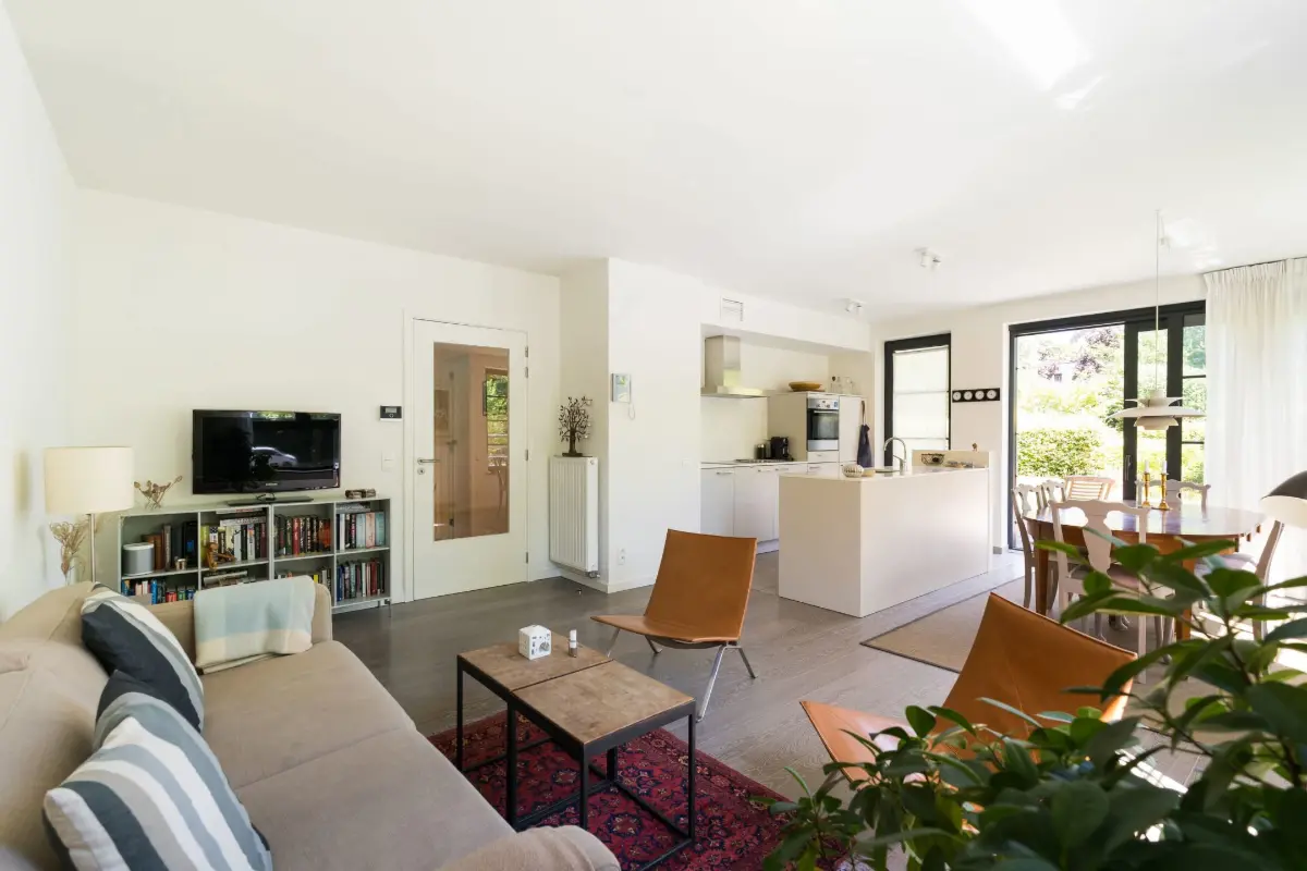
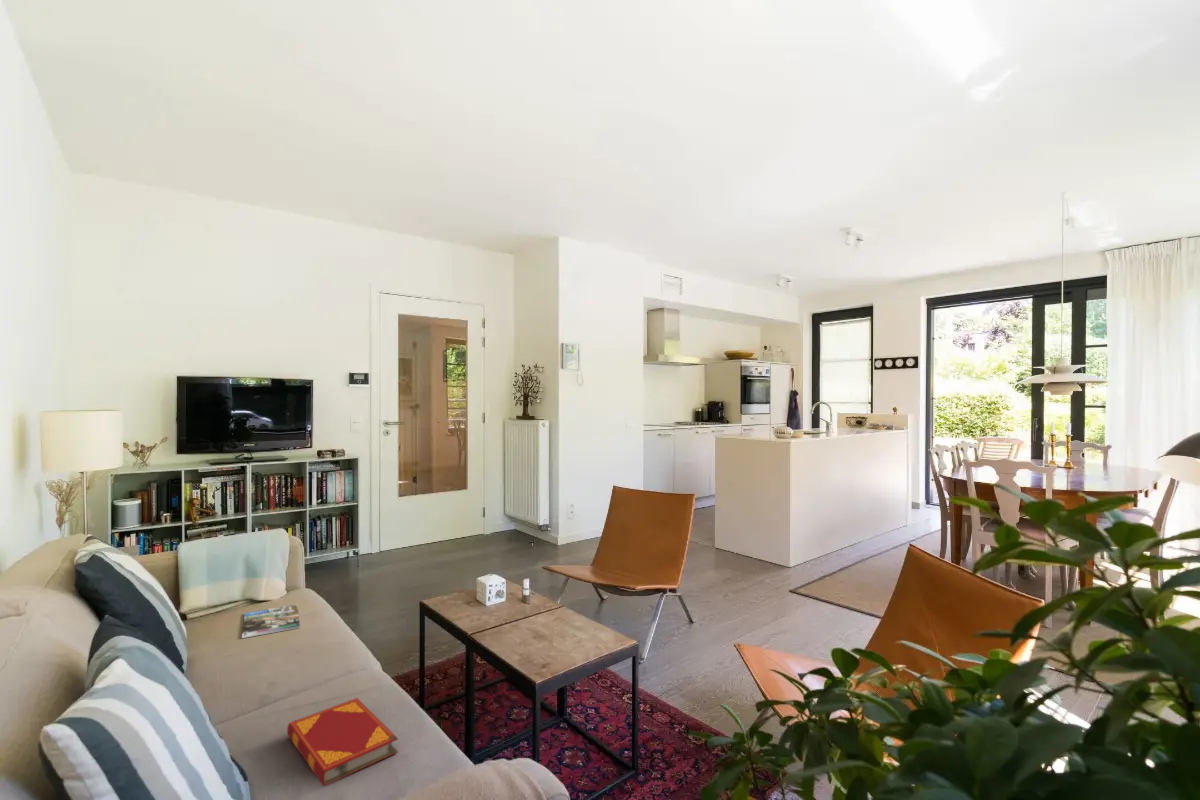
+ hardback book (341, 737)
+ magazine (271, 620)
